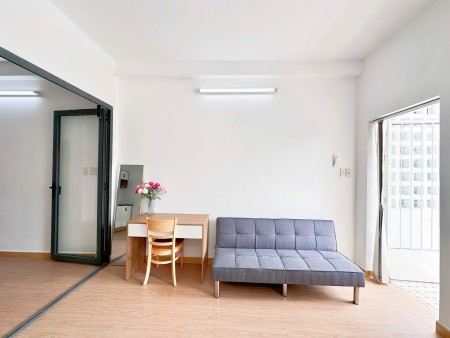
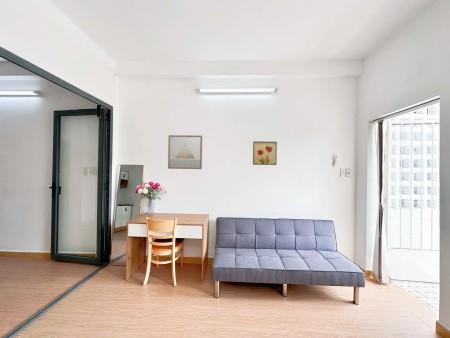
+ wall art (264, 153)
+ wall art (185, 152)
